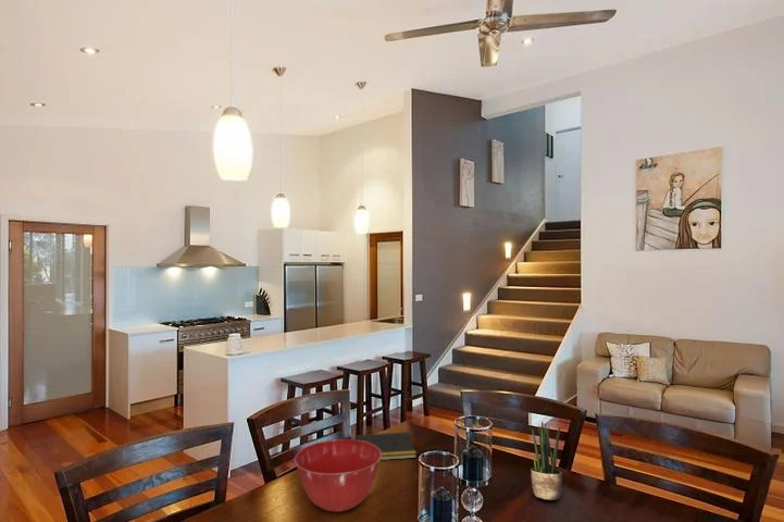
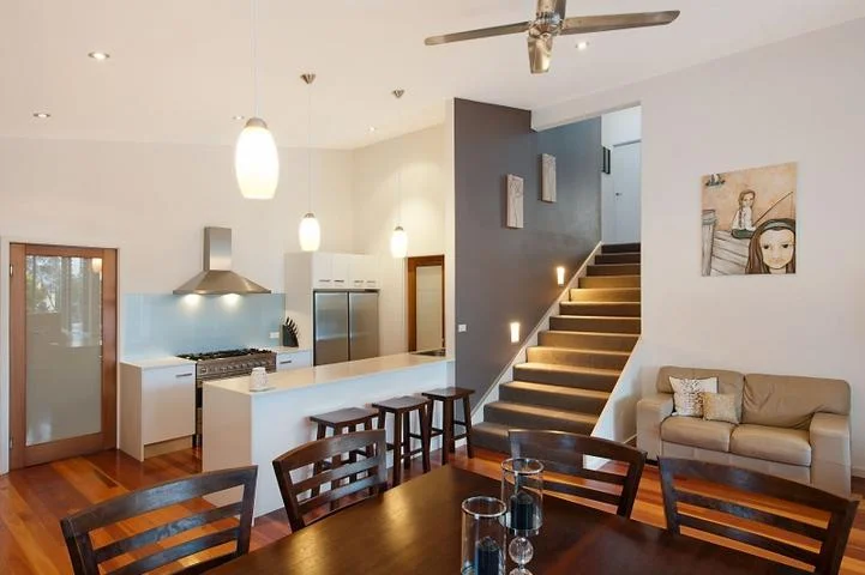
- notepad (385, 446)
- mixing bowl (338, 477)
- potted plant (546, 458)
